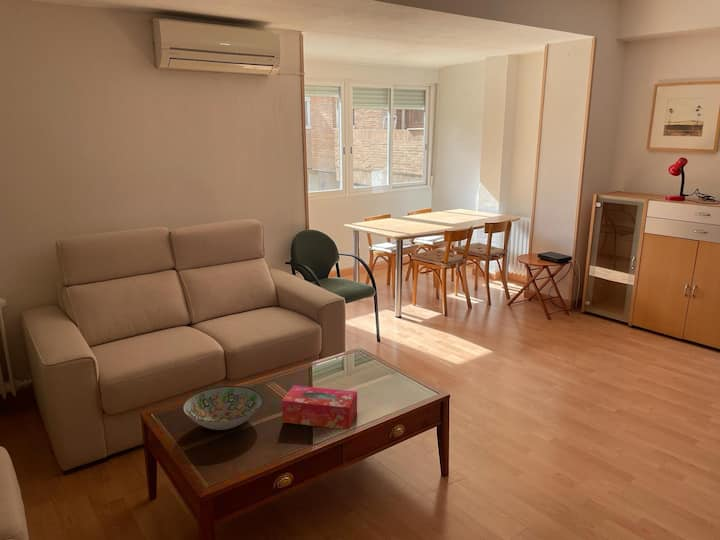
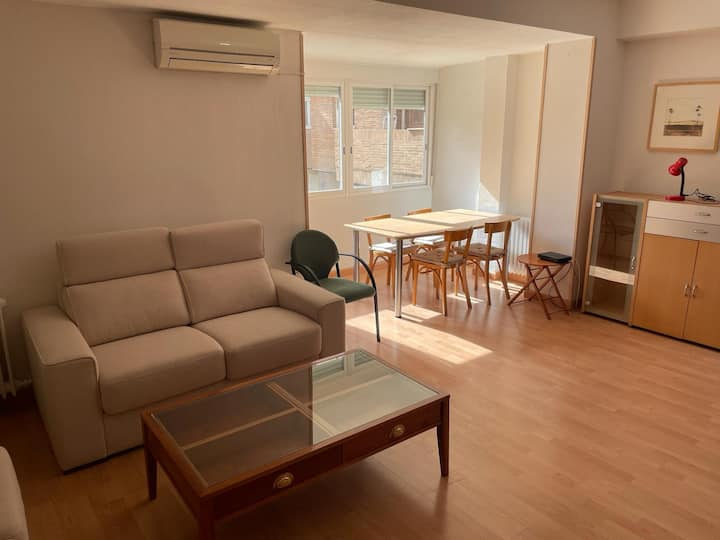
- decorative bowl (223, 413)
- tissue box (320, 406)
